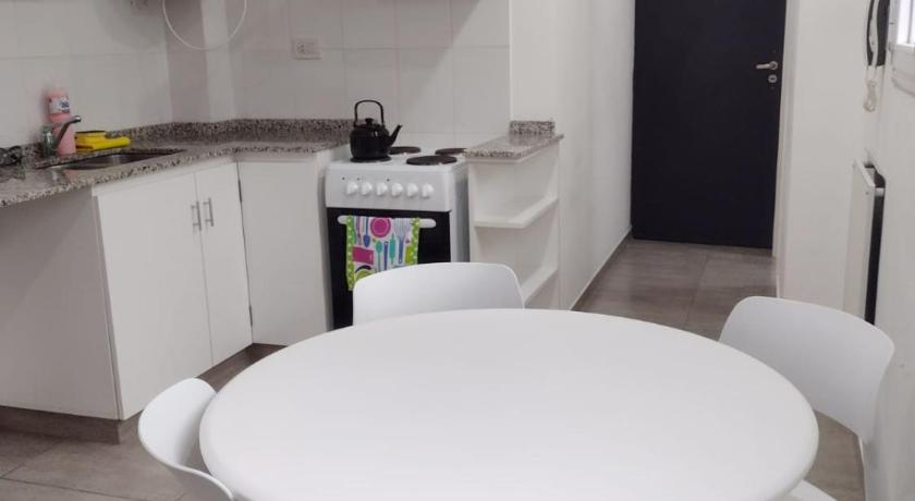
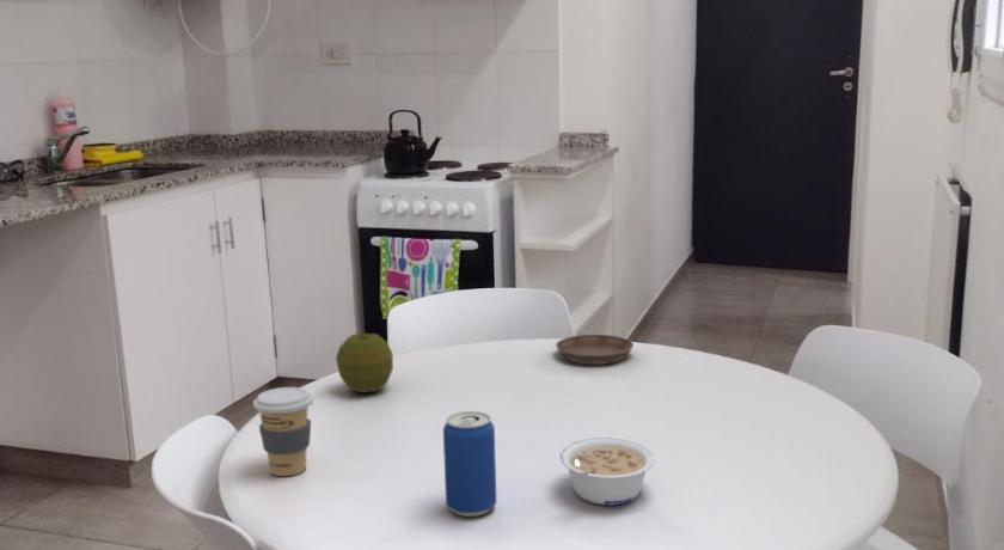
+ coffee cup (286, 432)
+ apple (365, 359)
+ beverage can (470, 463)
+ saucer (594, 350)
+ legume (607, 471)
